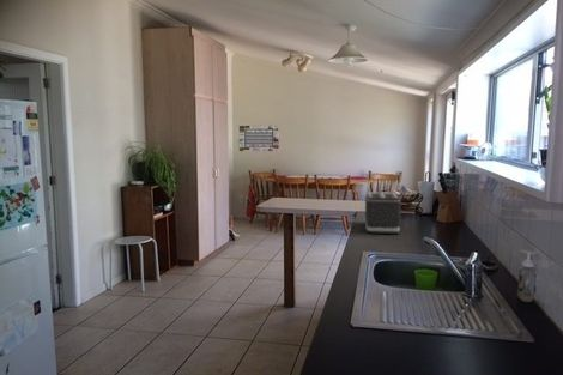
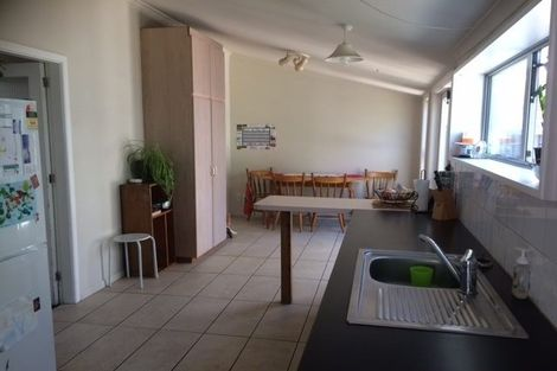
- toaster (381, 211)
